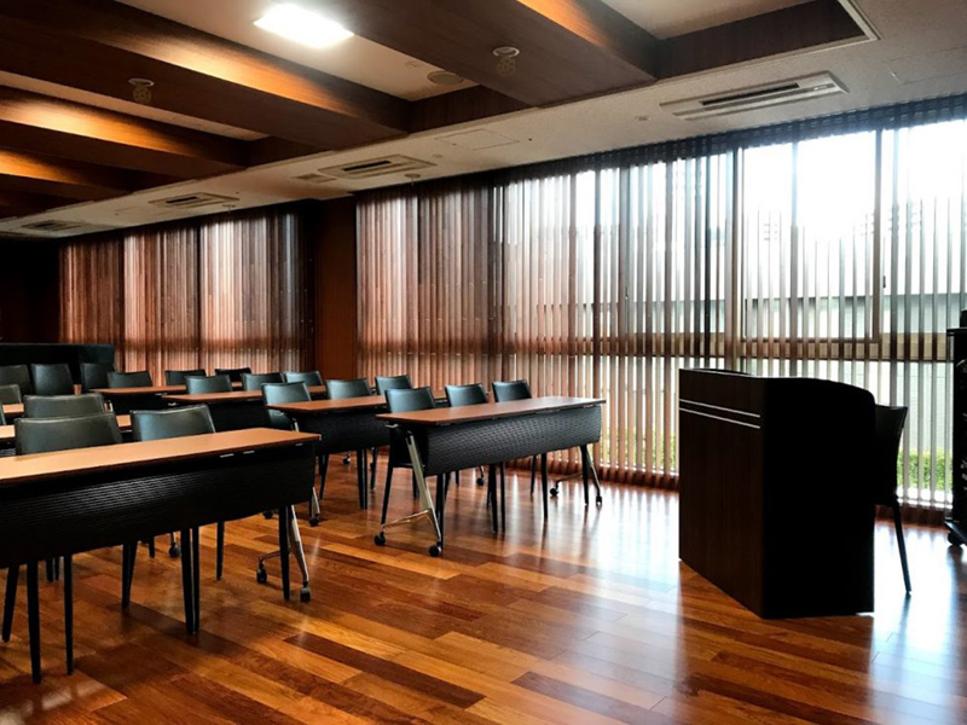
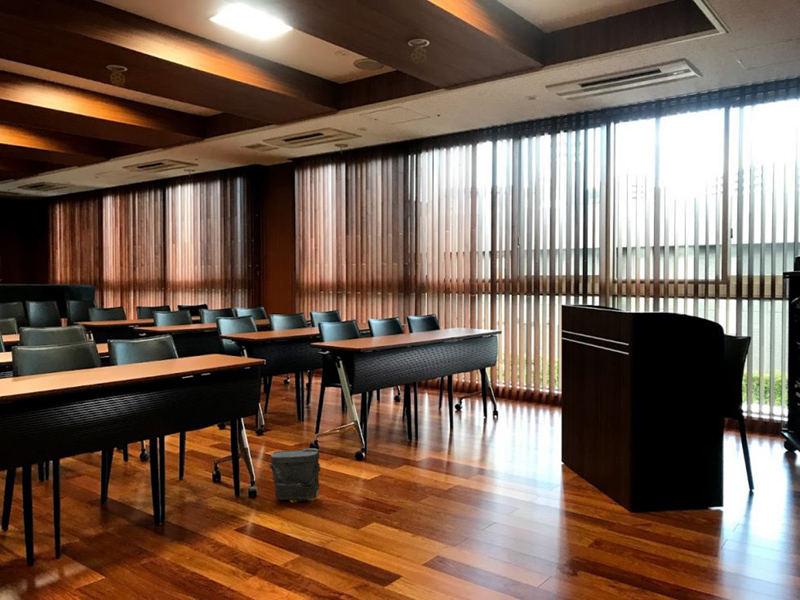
+ bag (296, 475)
